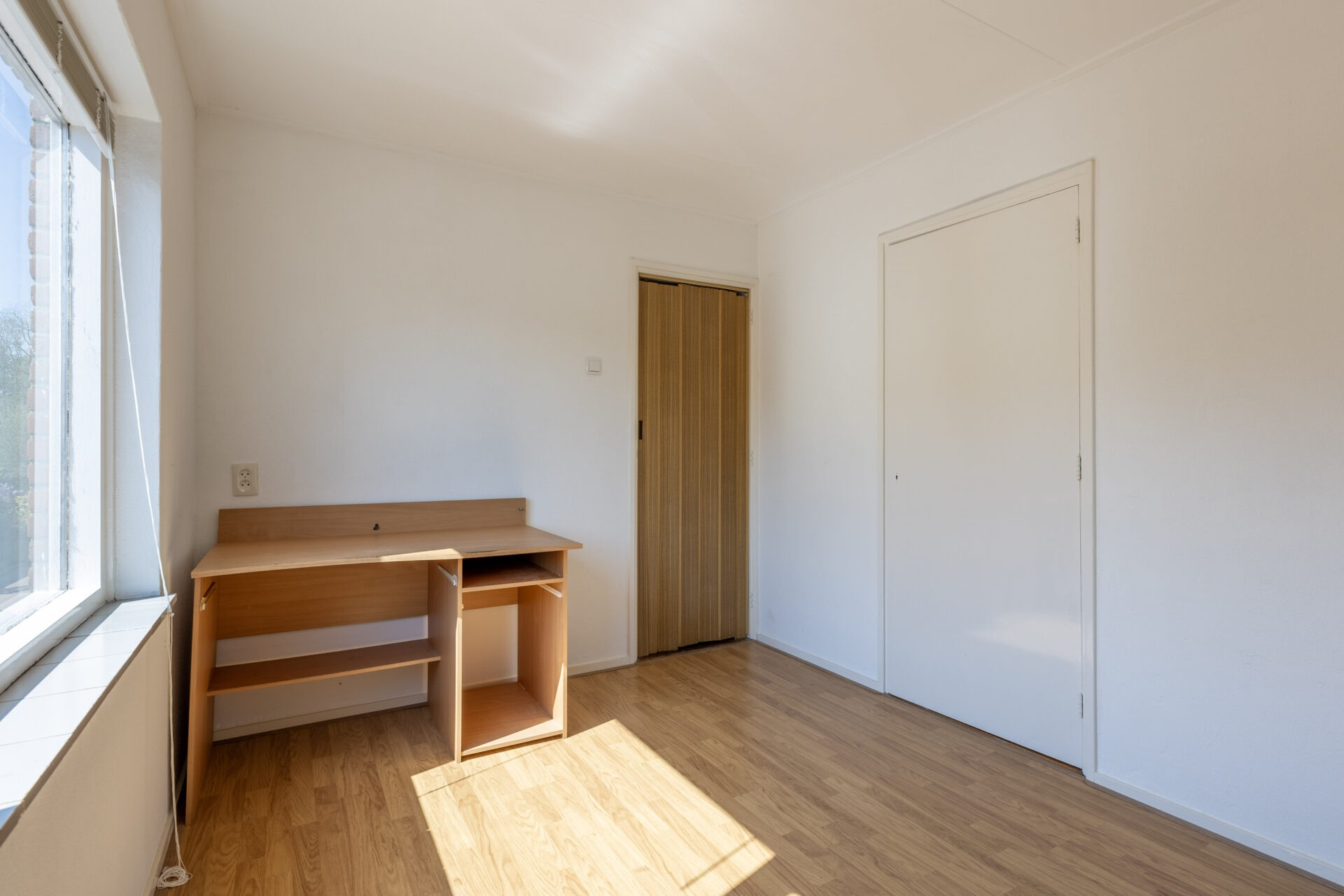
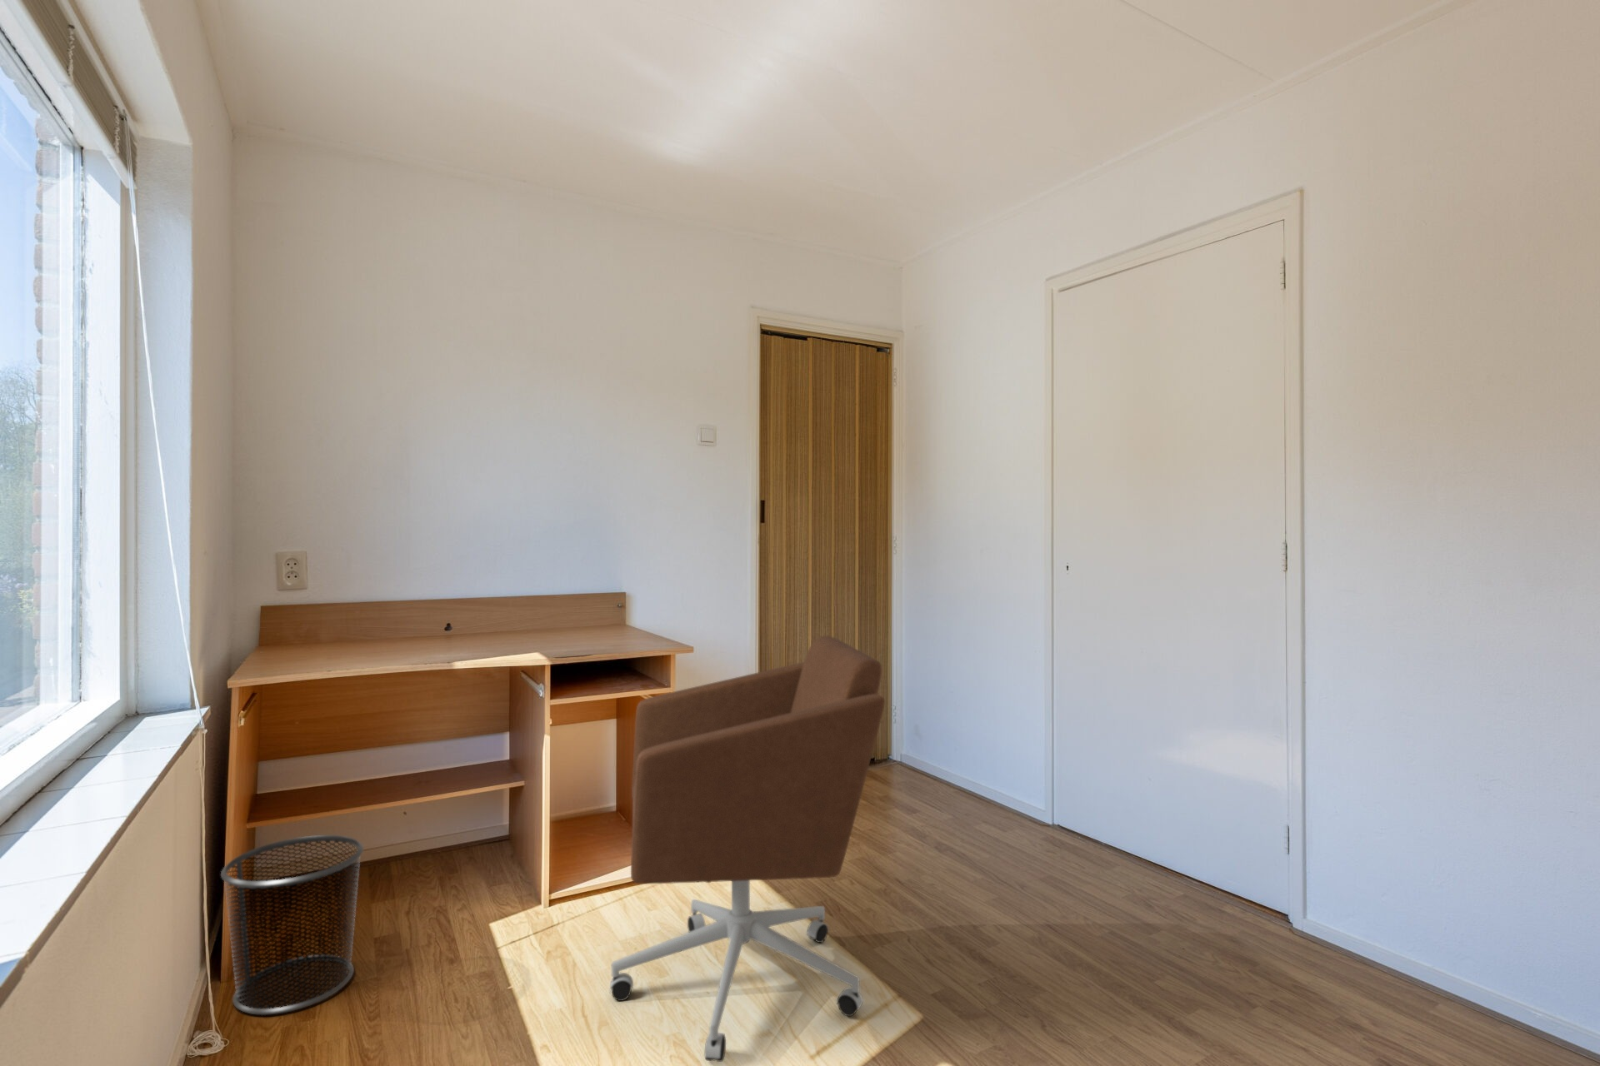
+ office chair (745, 816)
+ trash can (295, 921)
